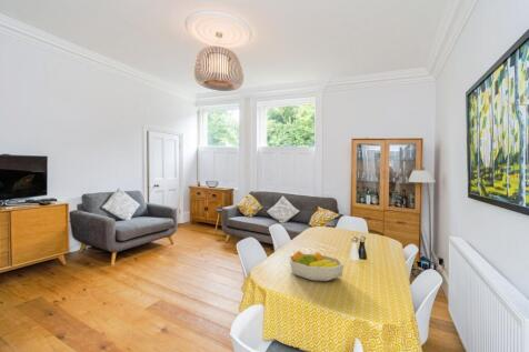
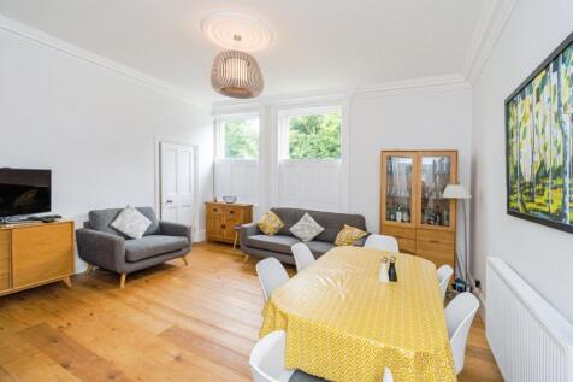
- fruit bowl (315, 264)
